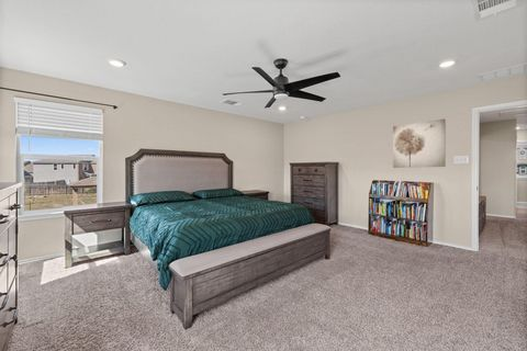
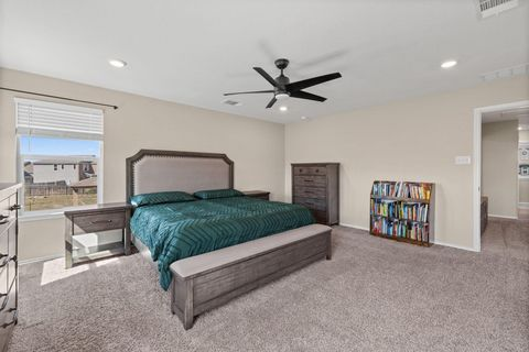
- wall art (417, 145)
